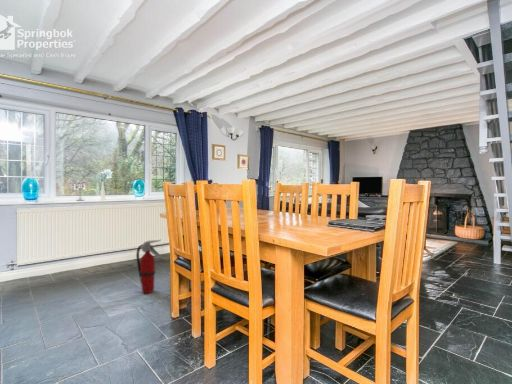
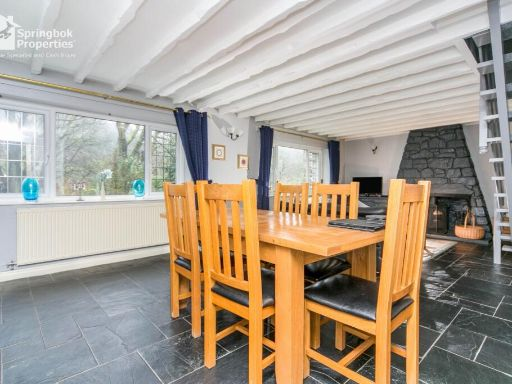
- fire extinguisher (148, 265)
